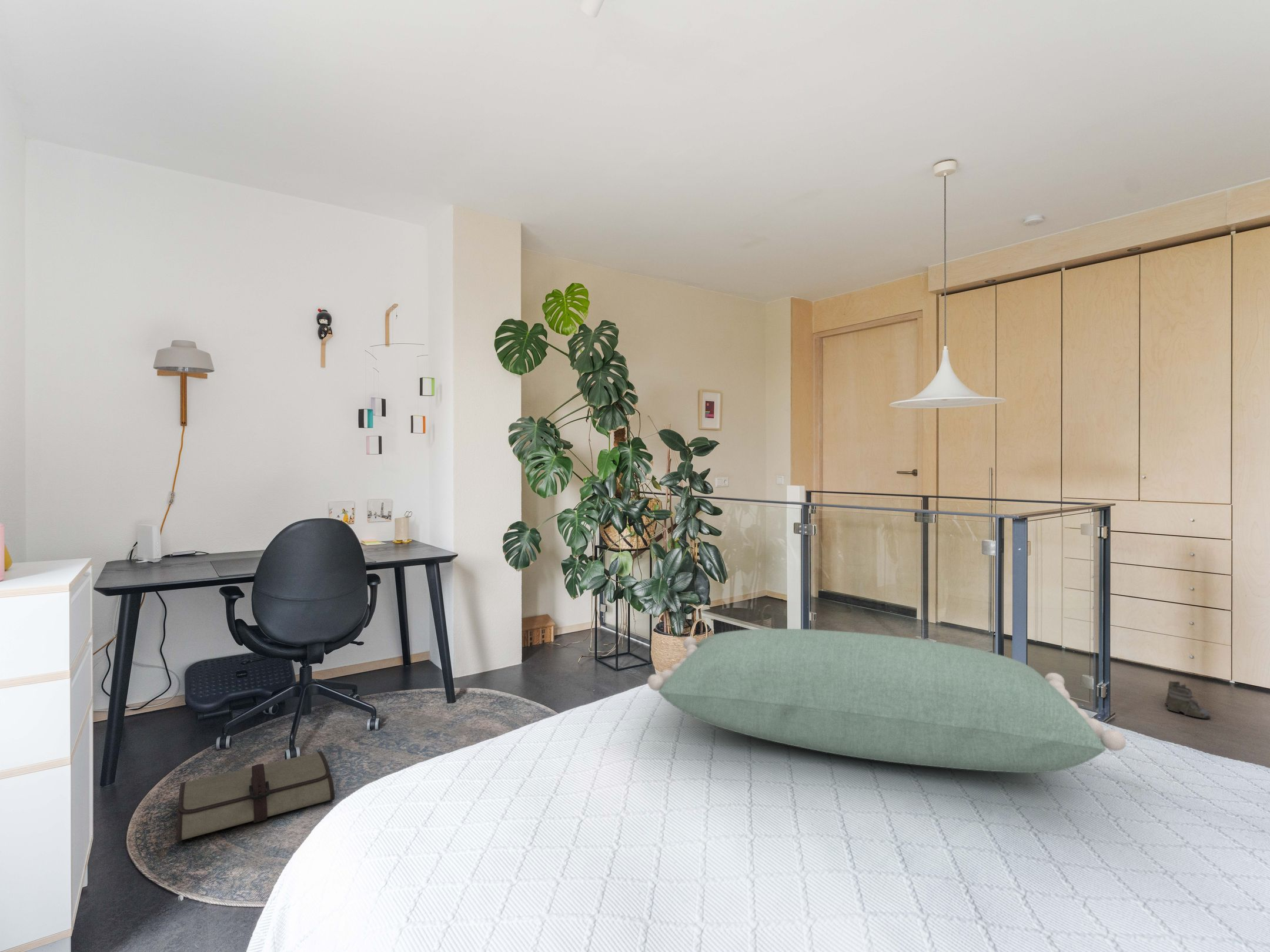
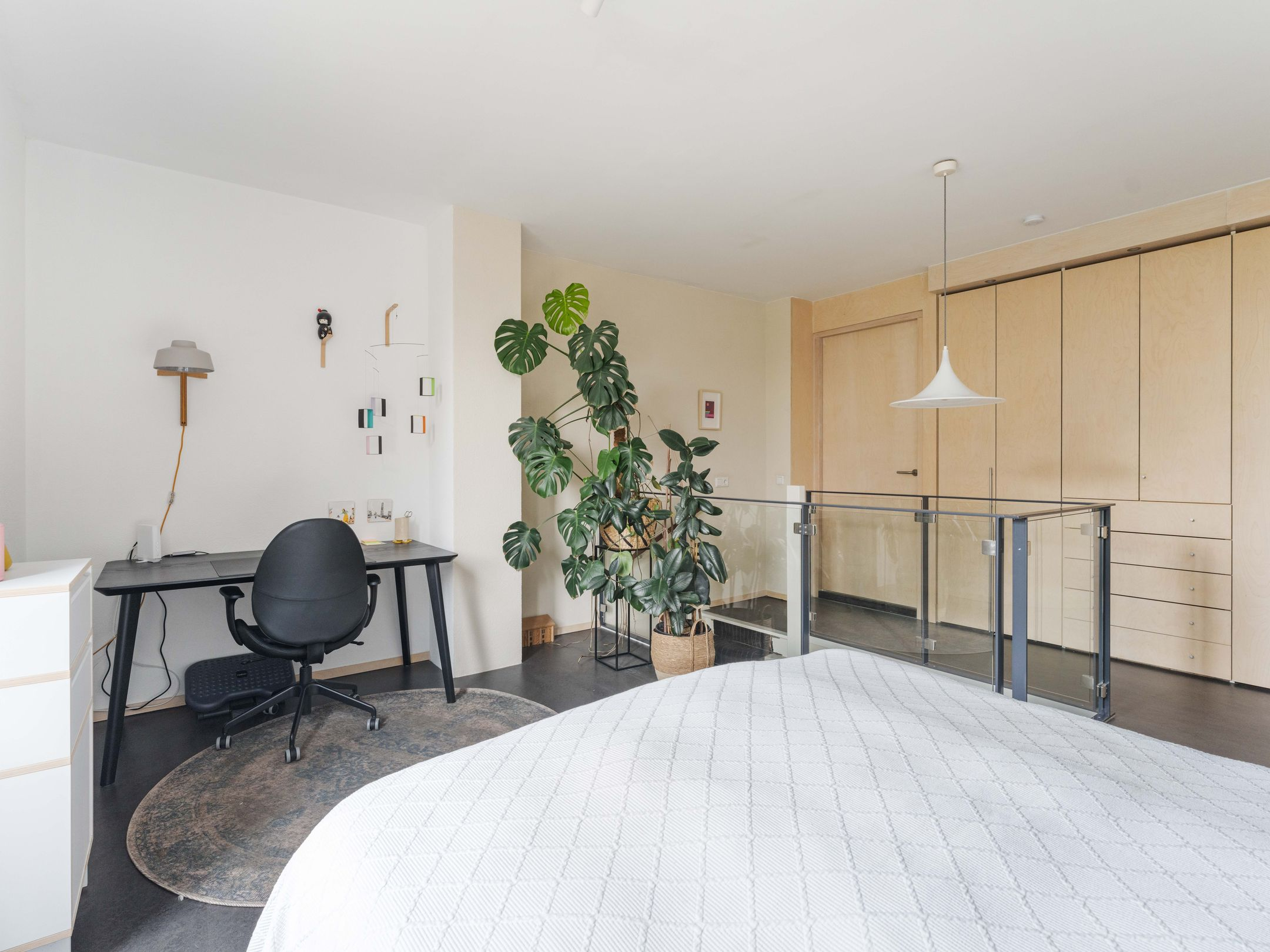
- tool roll (257, 781)
- boots (1186, 698)
- pillow (855, 687)
